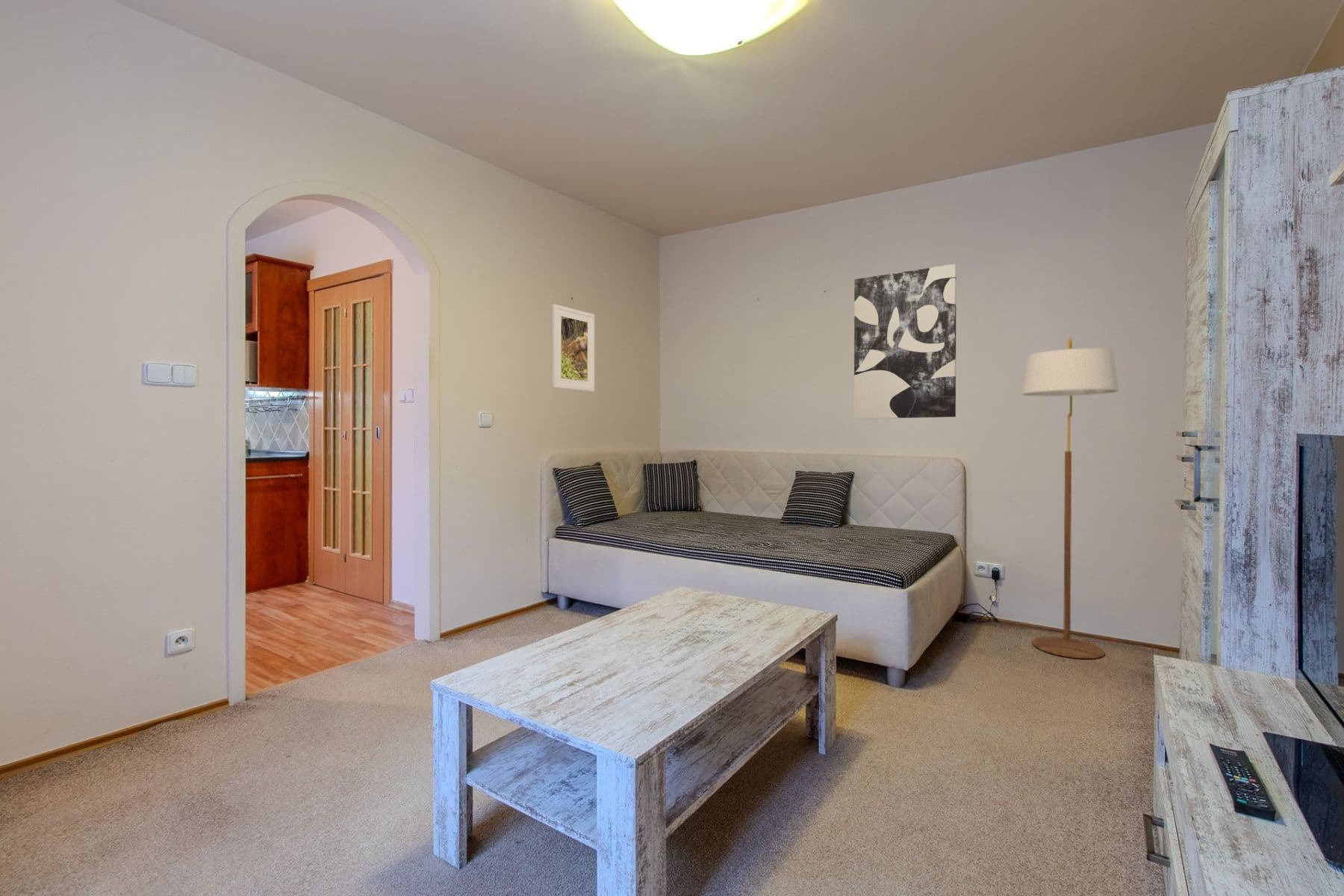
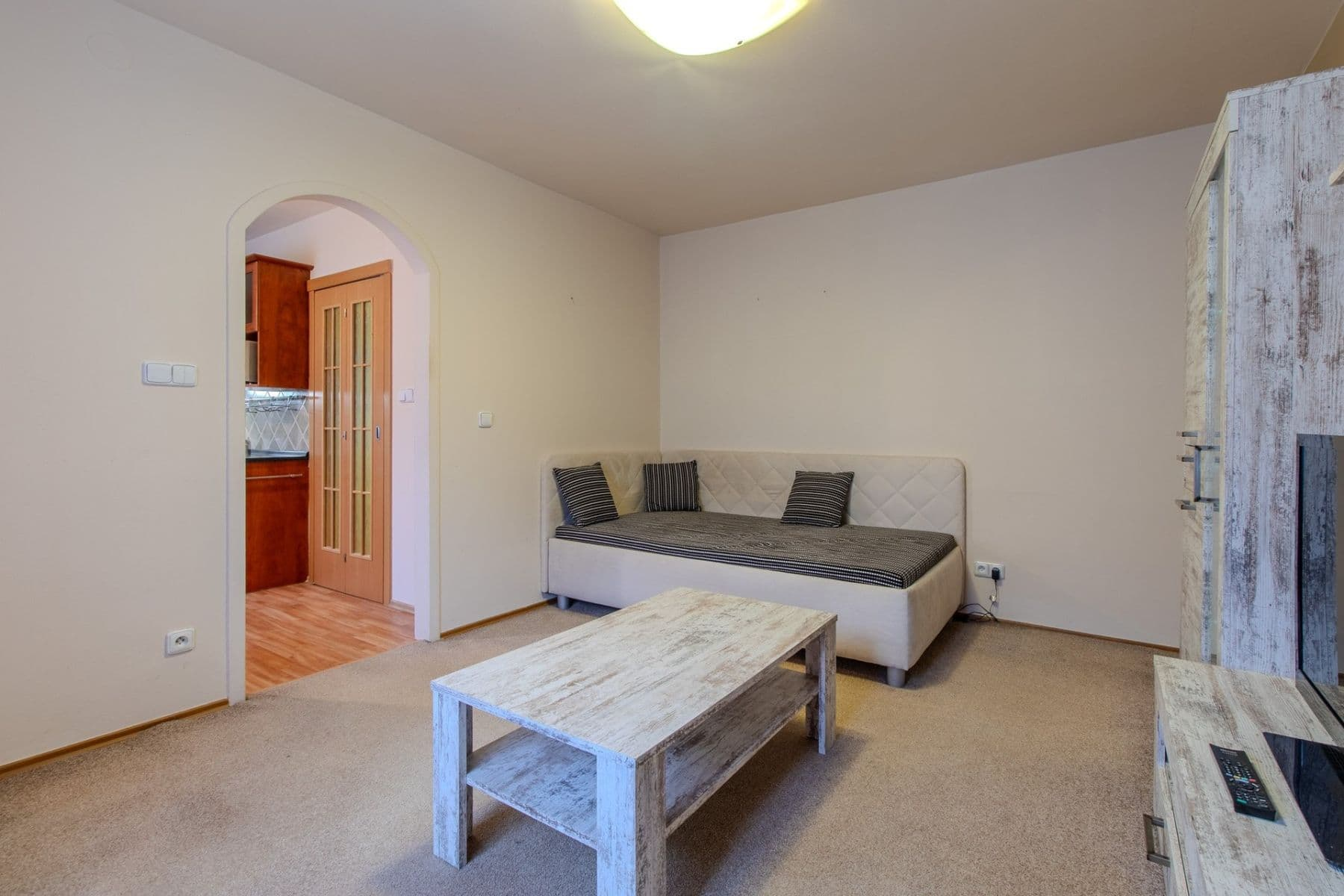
- wall art (903, 345)
- floor lamp (1068, 492)
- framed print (573, 349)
